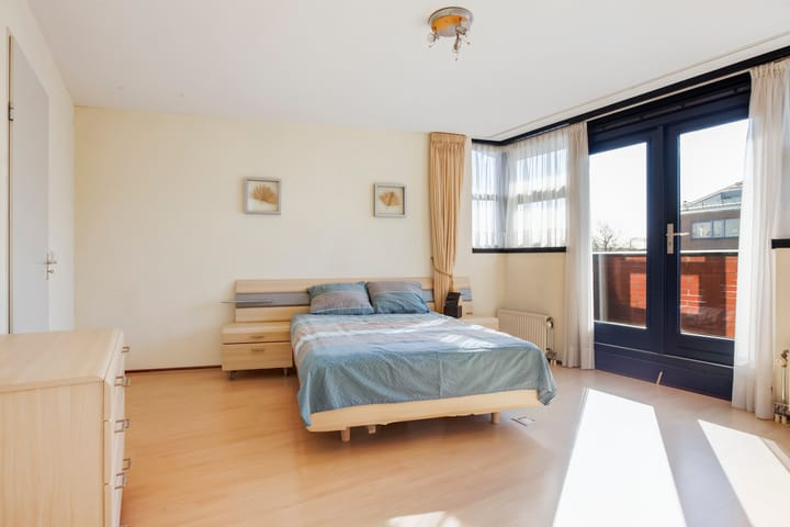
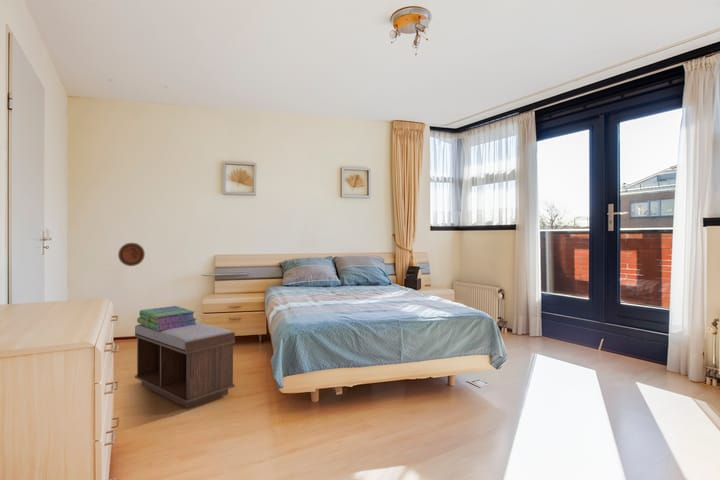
+ bench (182, 357)
+ stack of books (166, 317)
+ decorative plate (131, 254)
